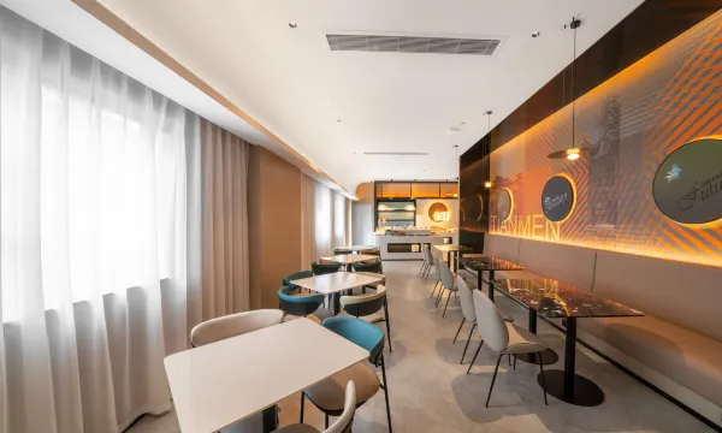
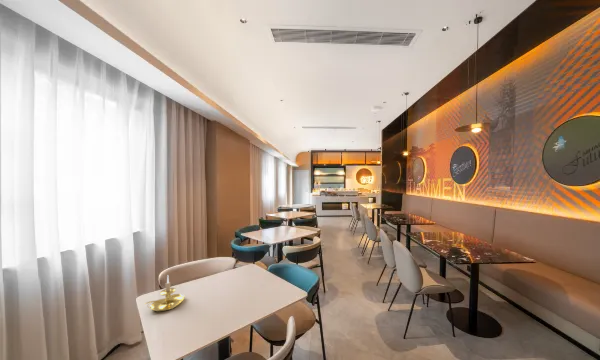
+ candle holder (165, 290)
